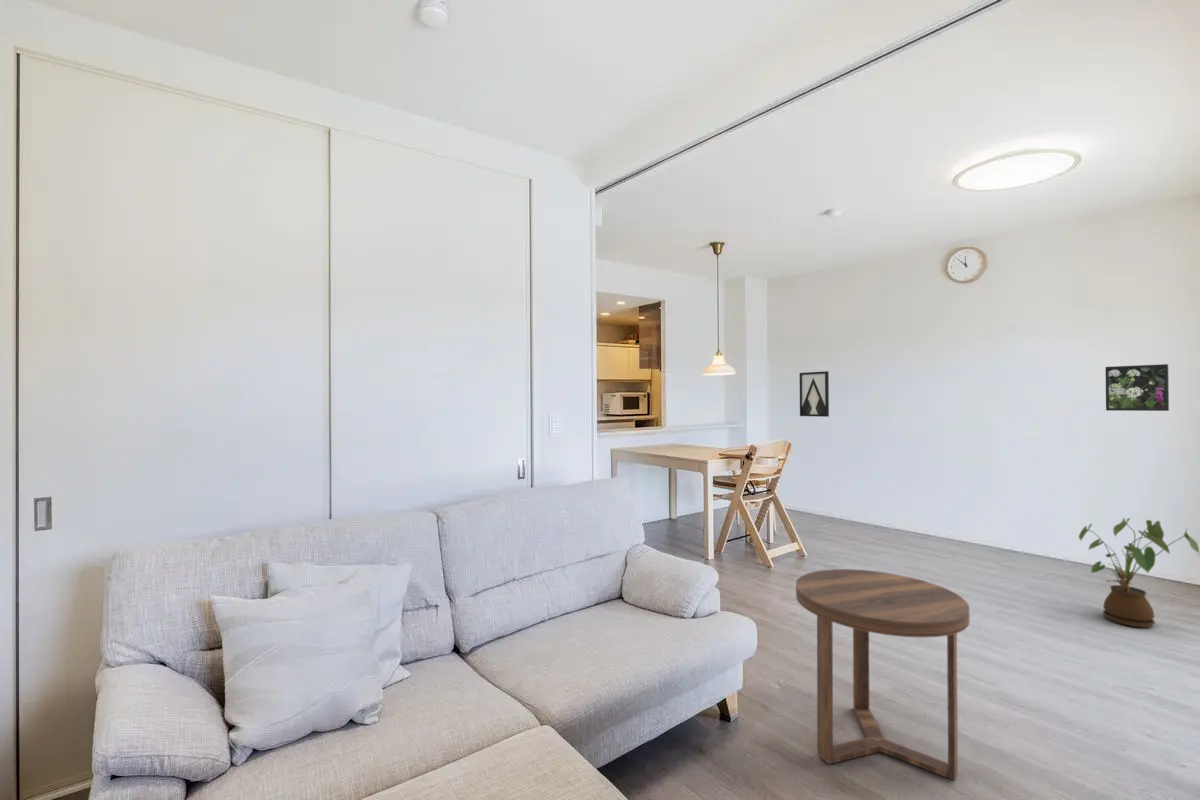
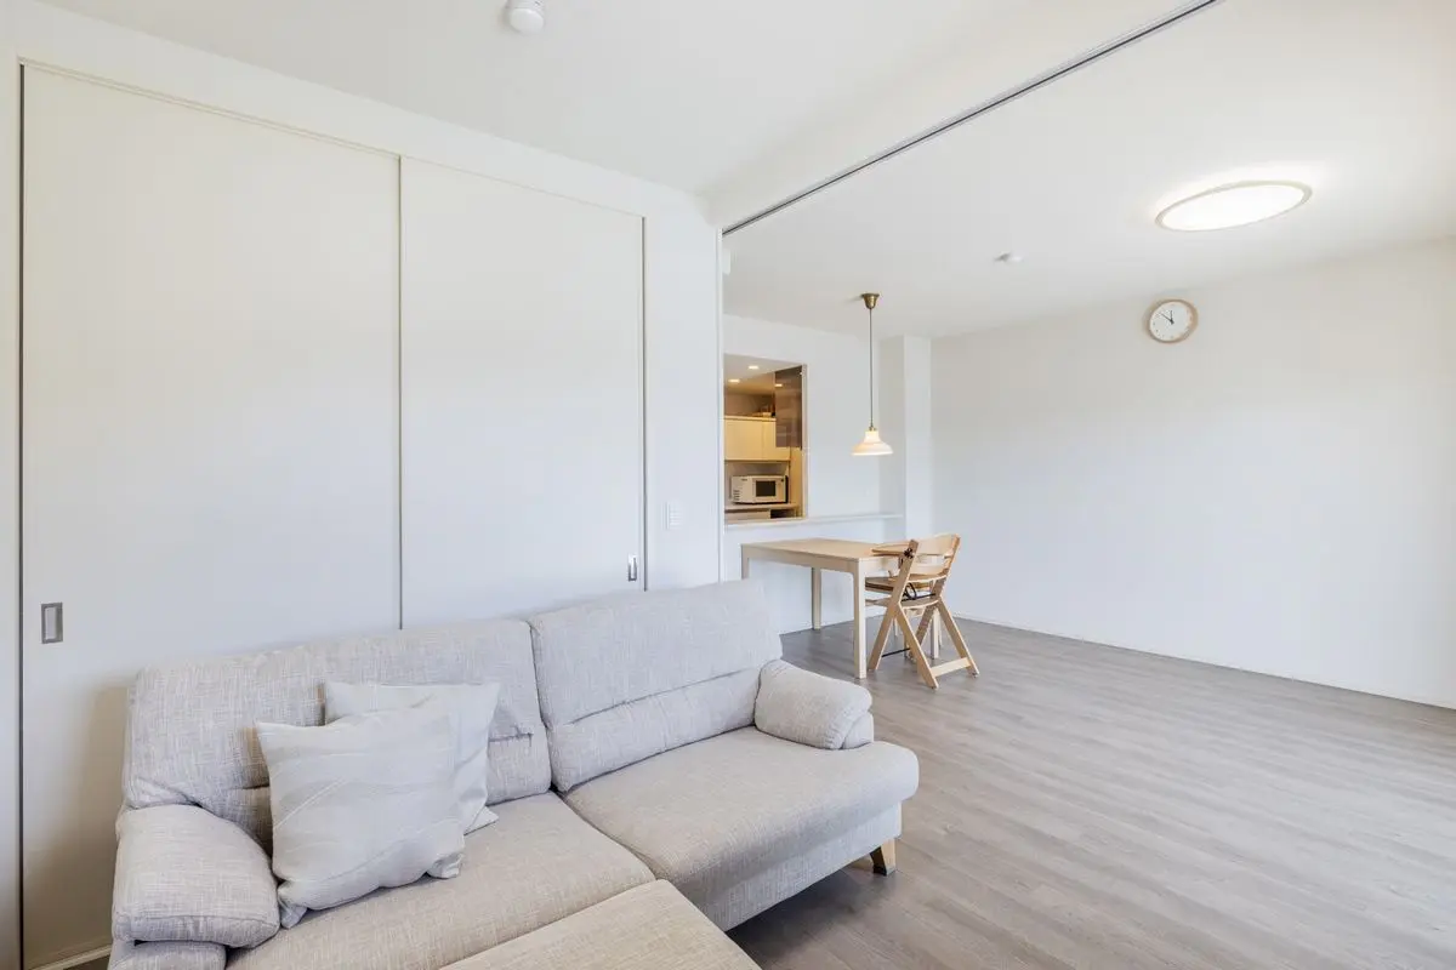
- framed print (1136, 388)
- wall art (813, 394)
- house plant (1134, 572)
- side table (868, 668)
